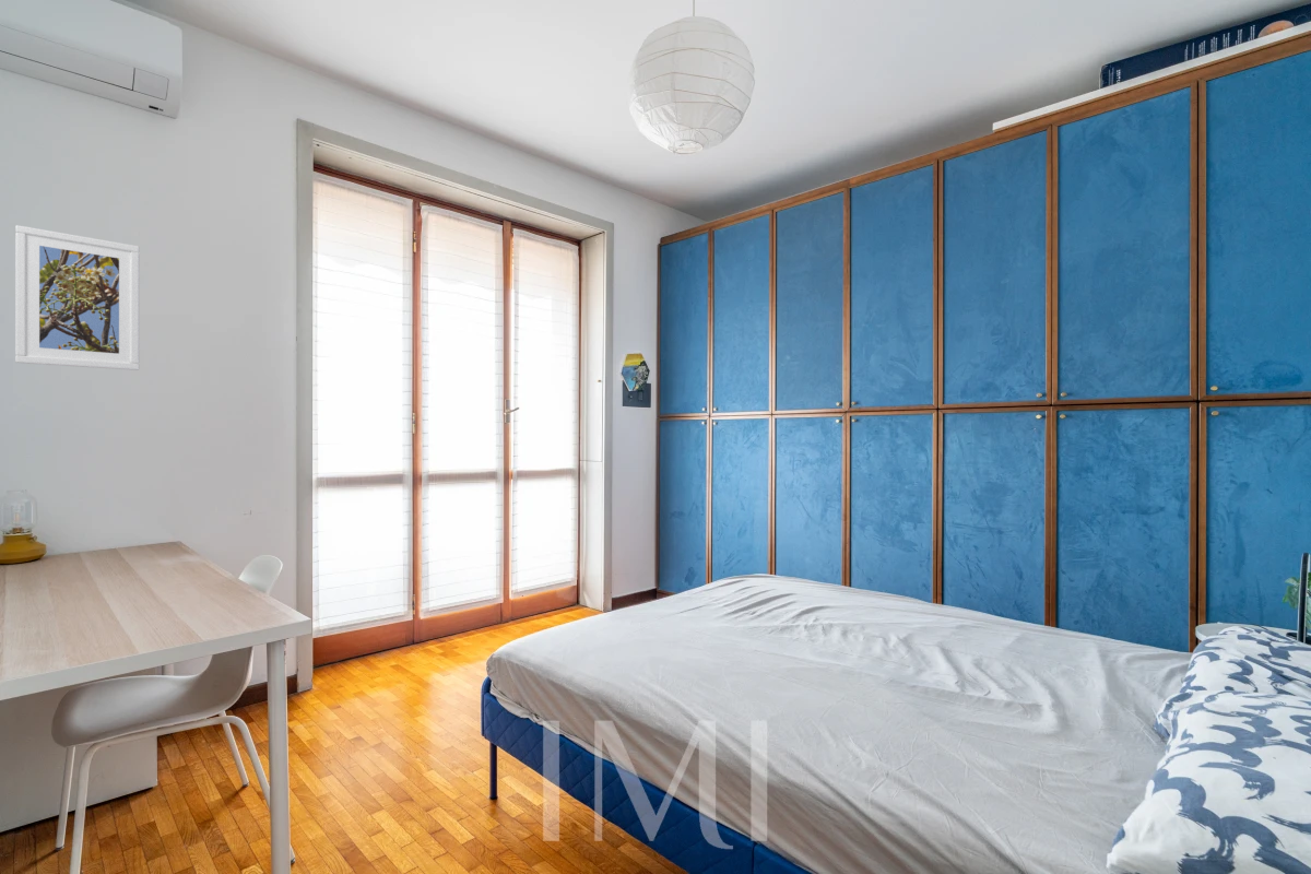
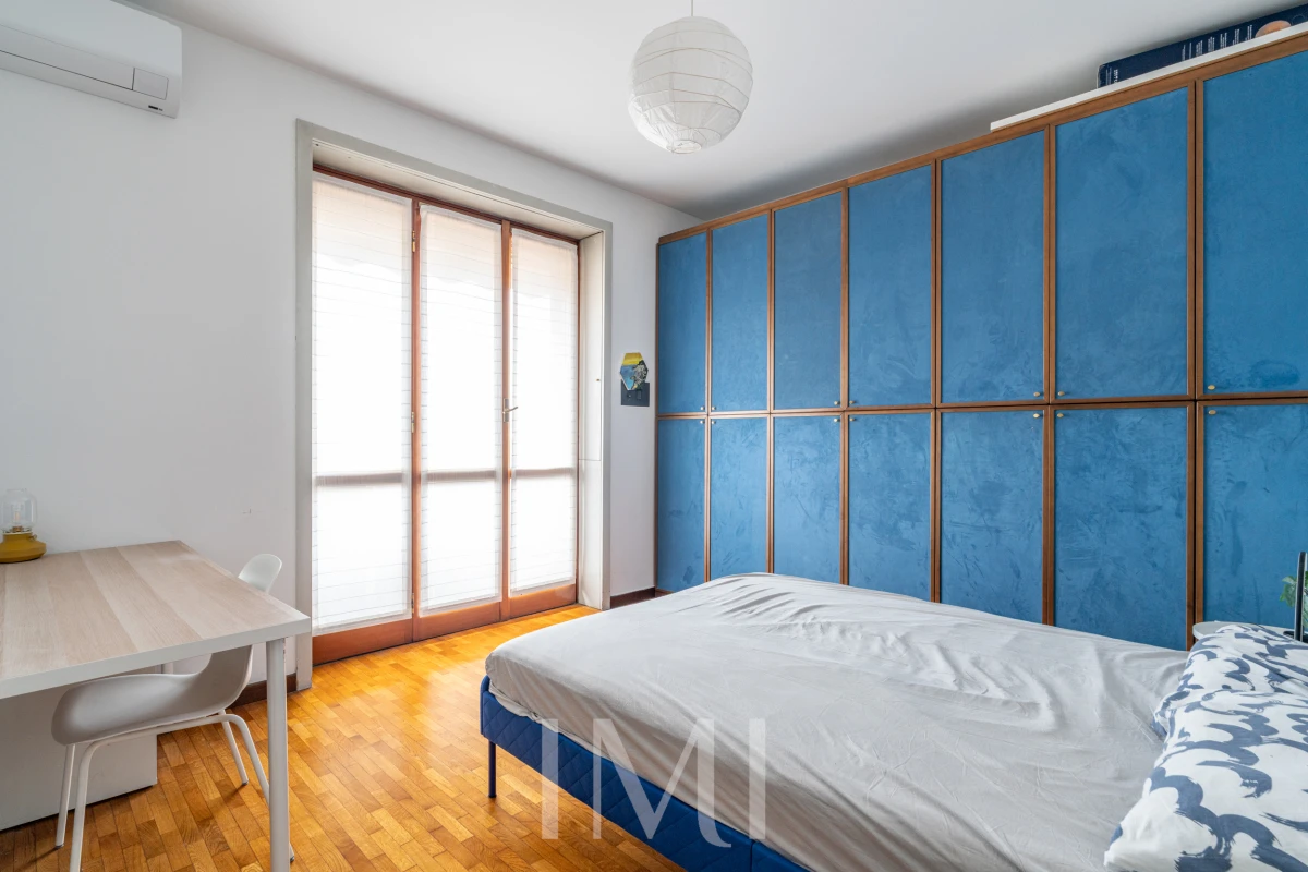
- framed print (80, 302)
